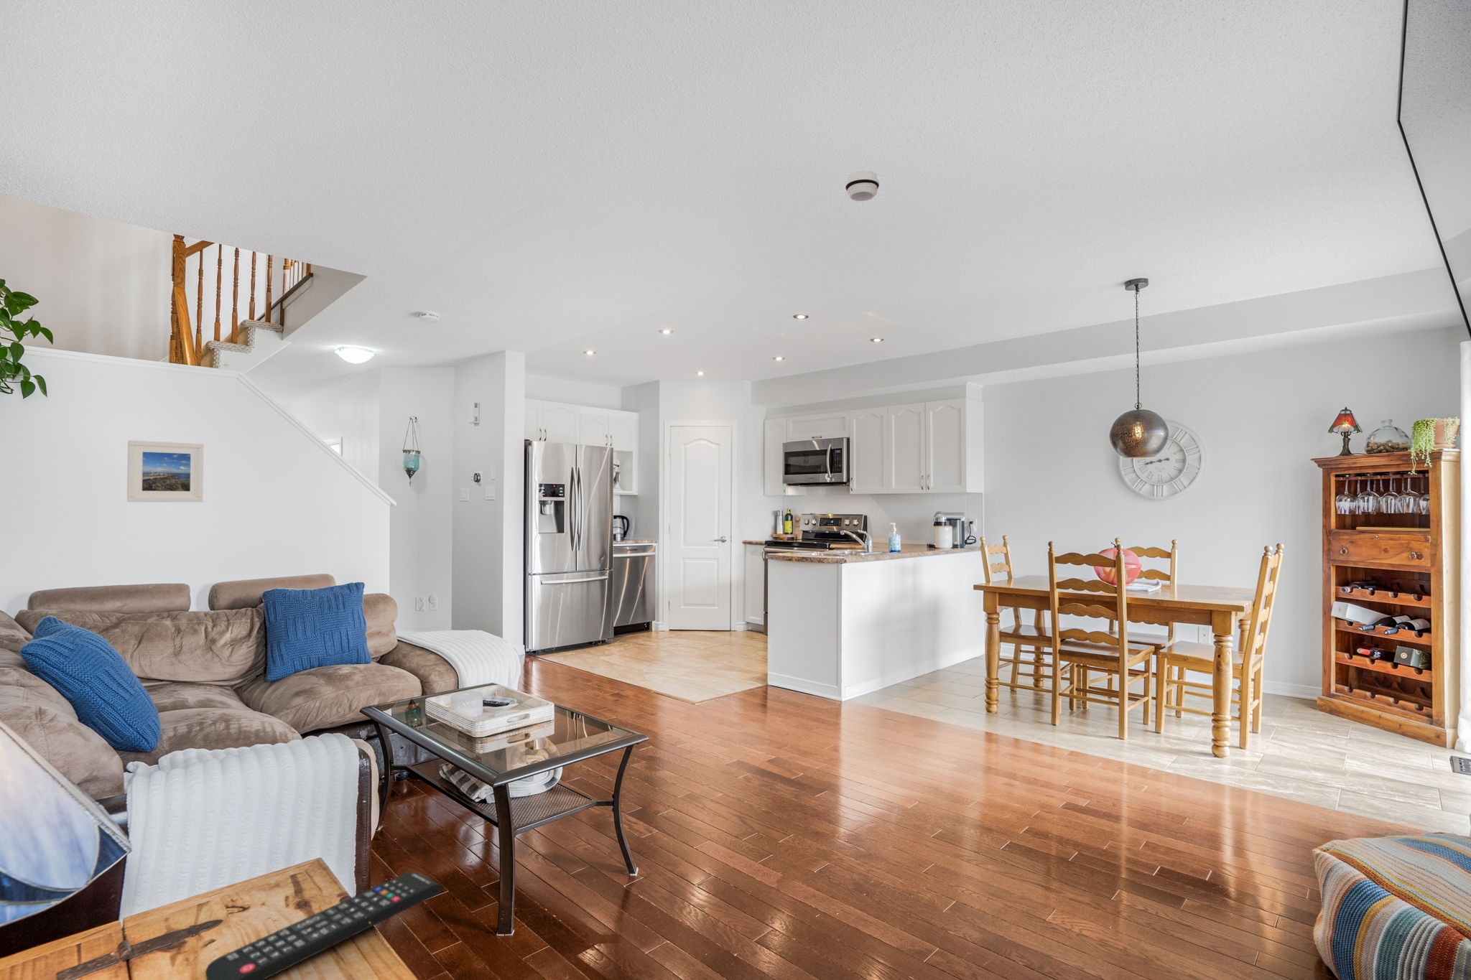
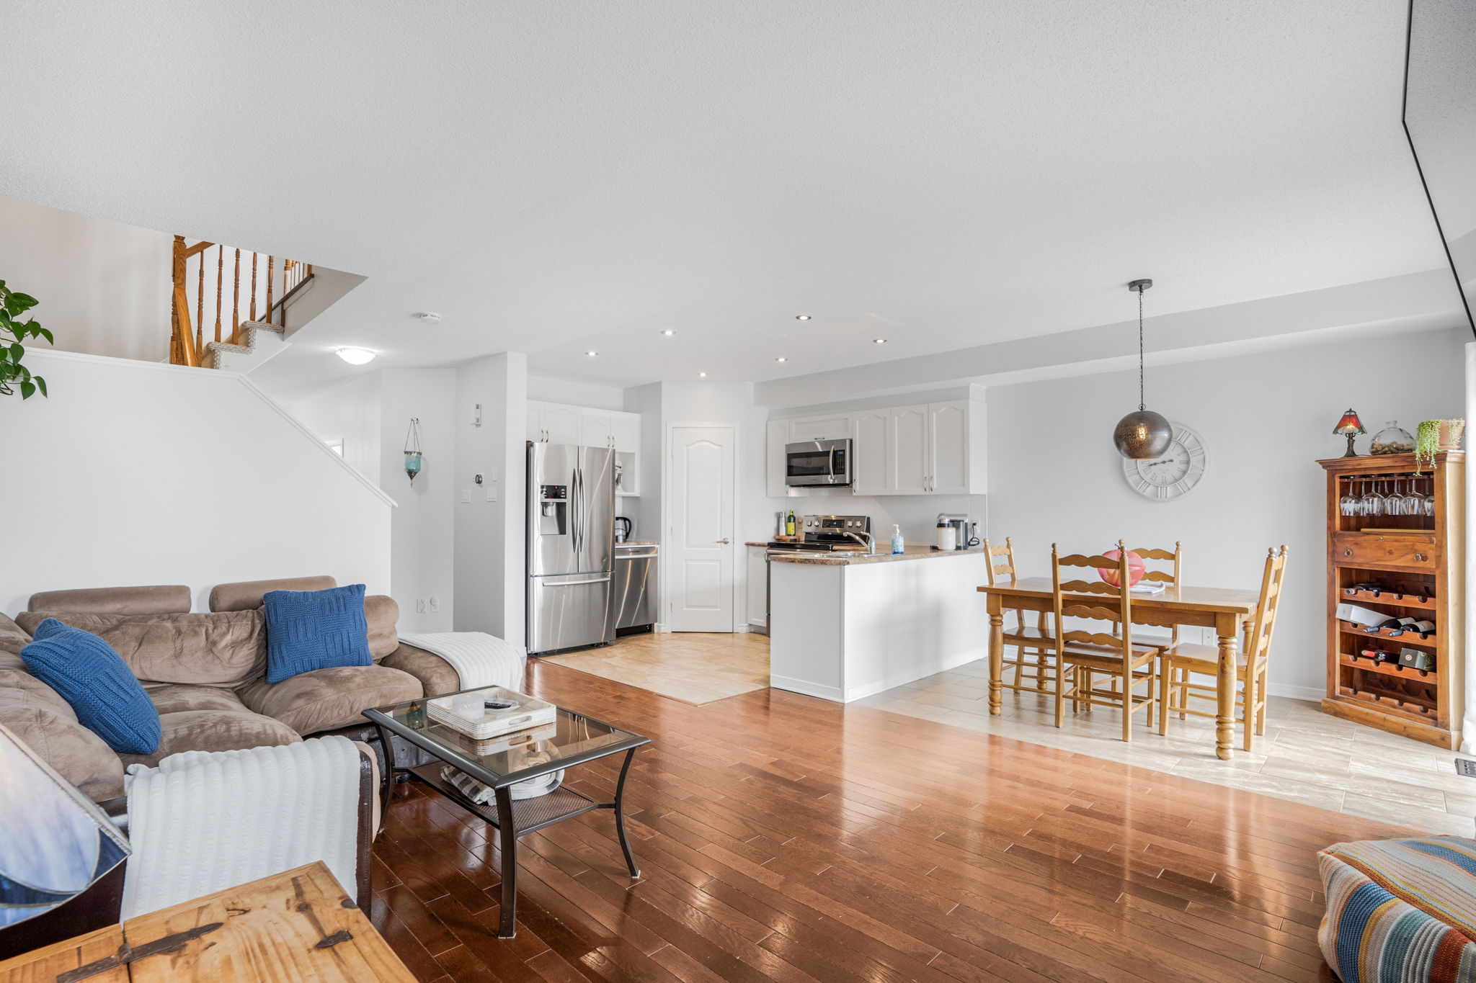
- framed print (166, 471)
- remote control (335, 926)
- smoke detector (862, 187)
